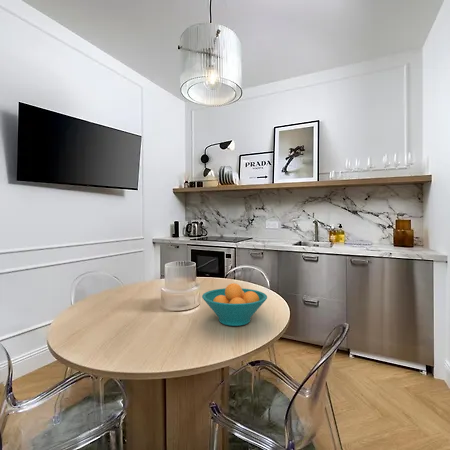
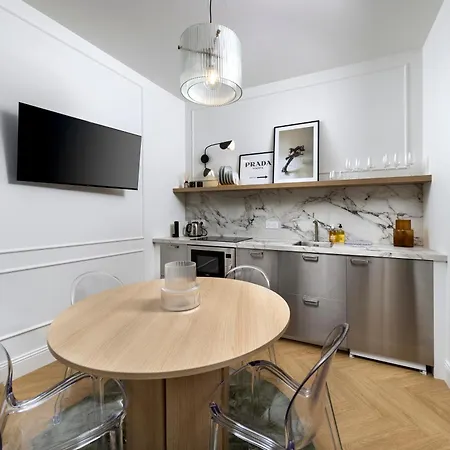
- fruit bowl (234, 302)
